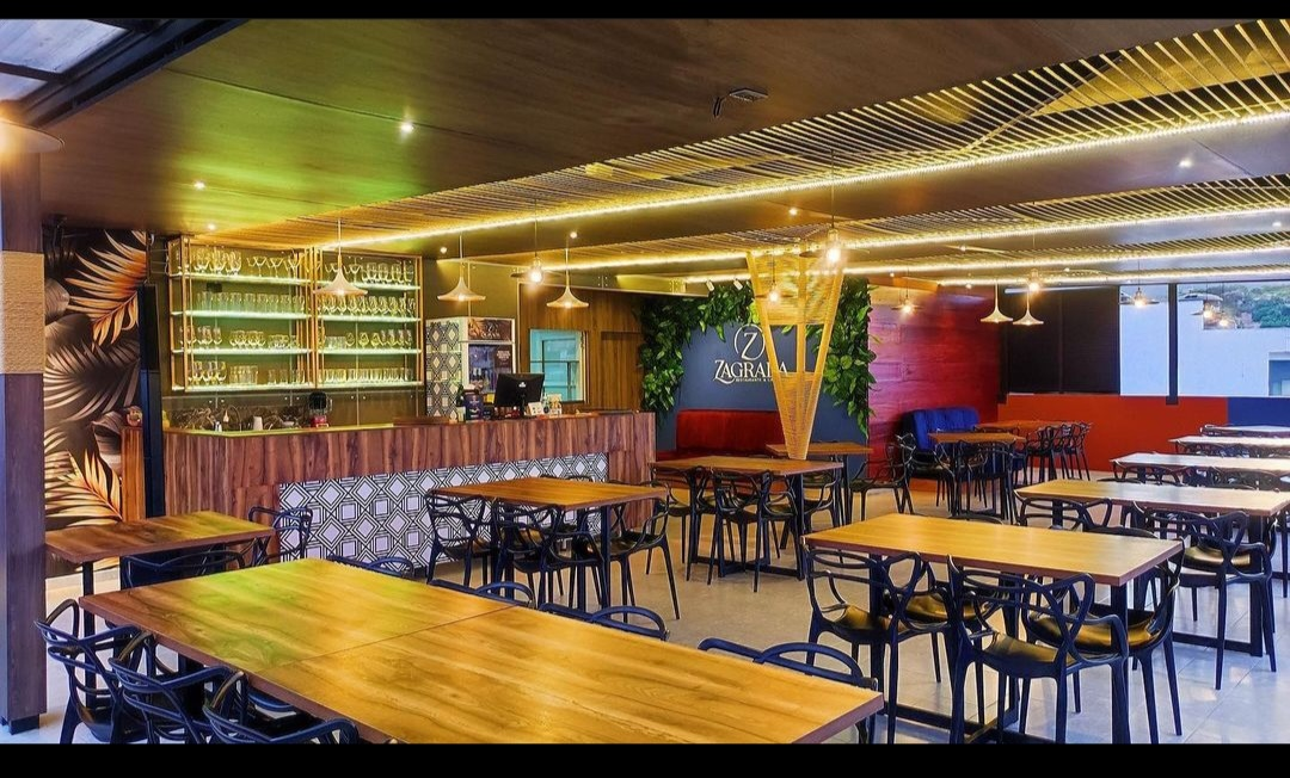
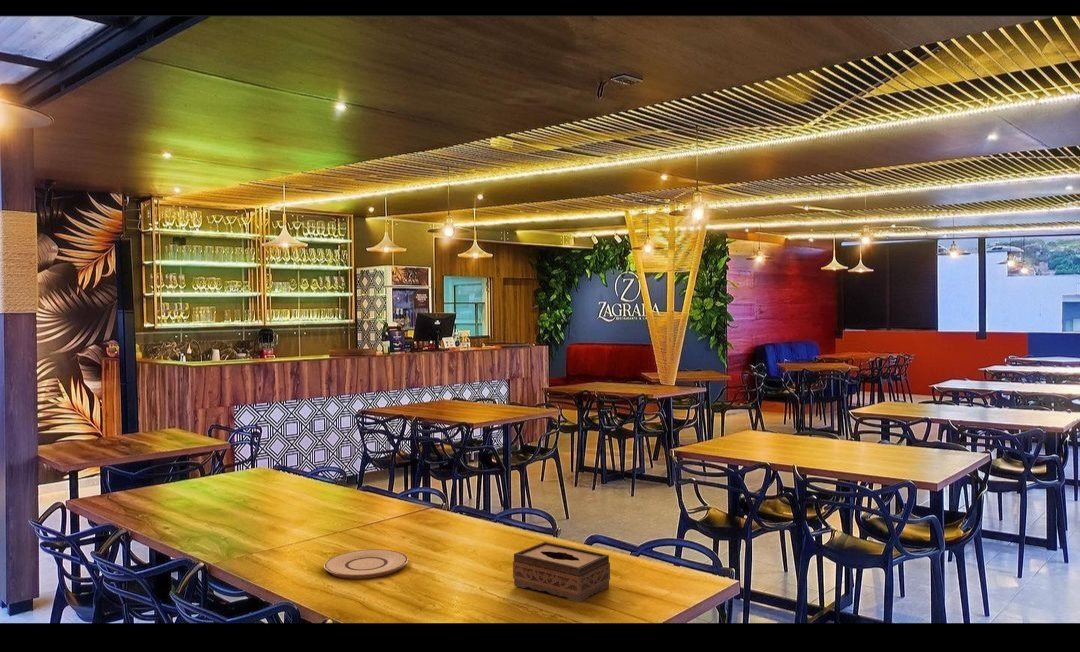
+ tissue box (561, 570)
+ plate (366, 563)
